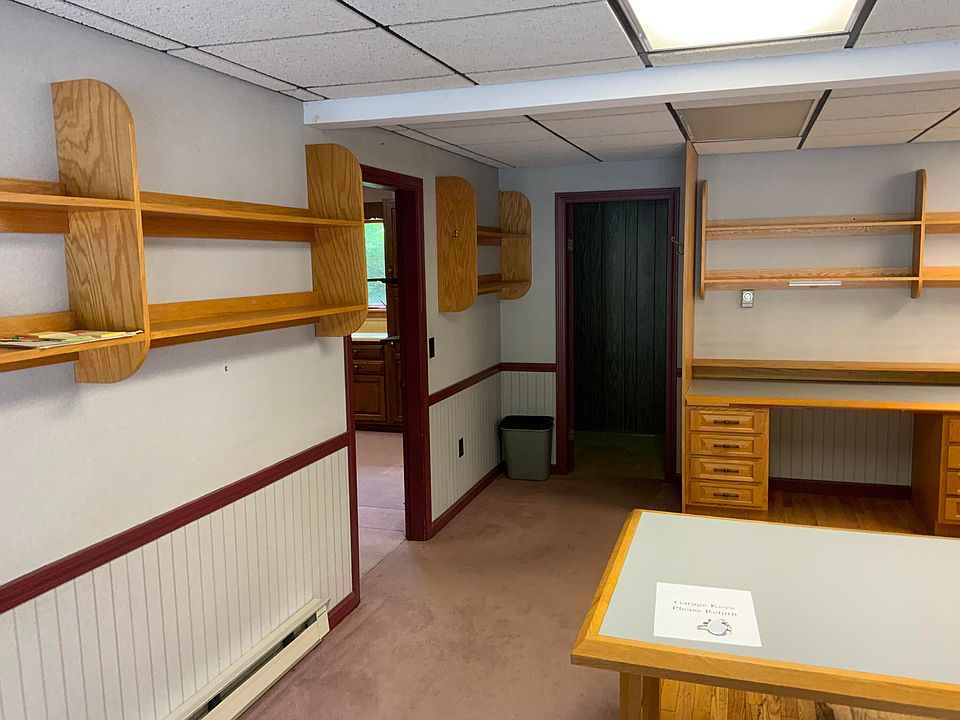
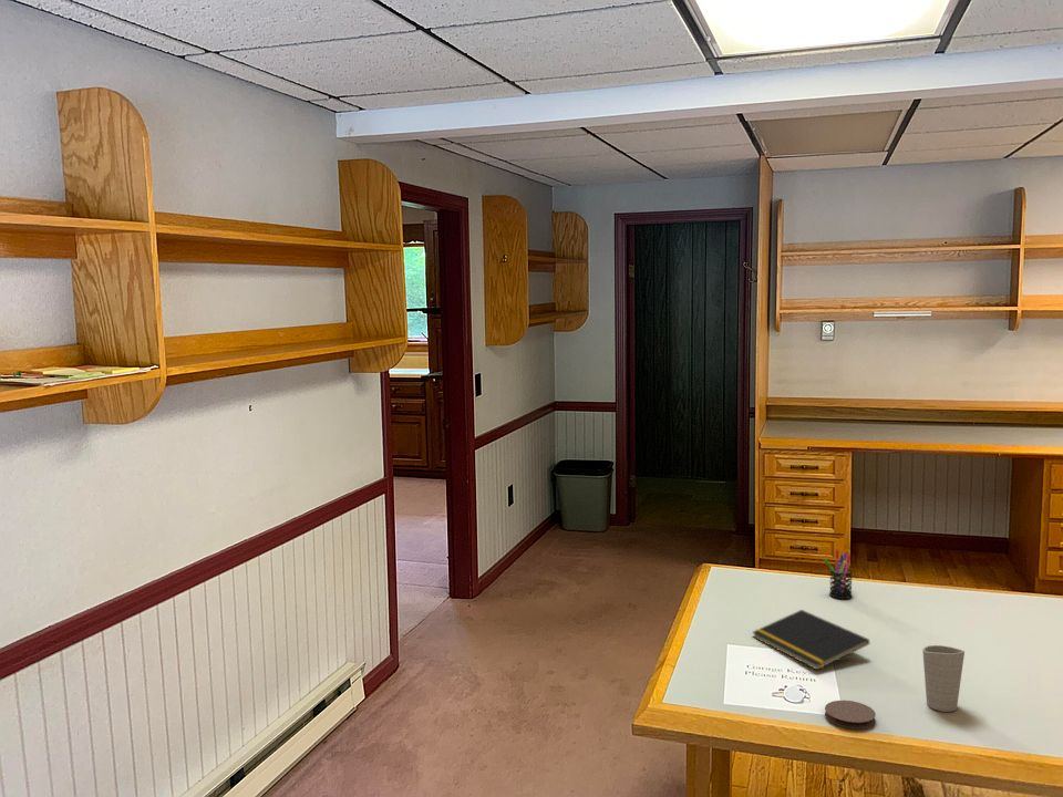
+ coaster (849, 714)
+ notepad (808, 638)
+ pen holder (837, 573)
+ cup (942, 675)
